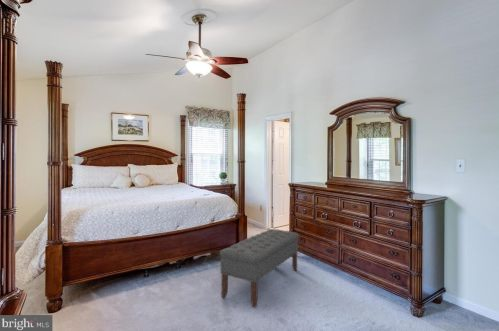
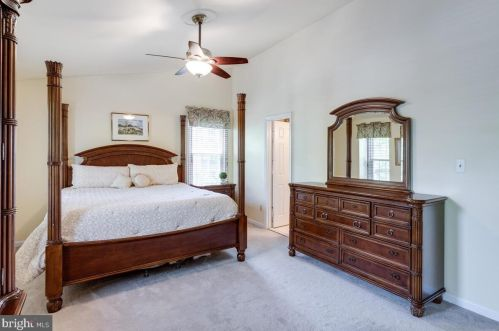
- bench (263, 260)
